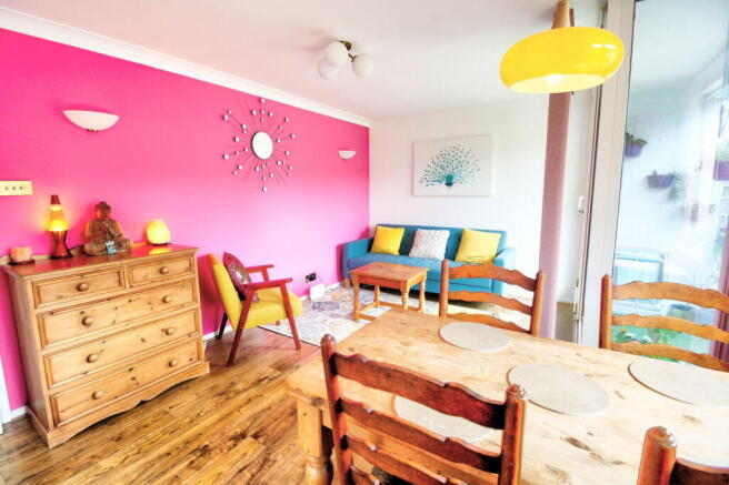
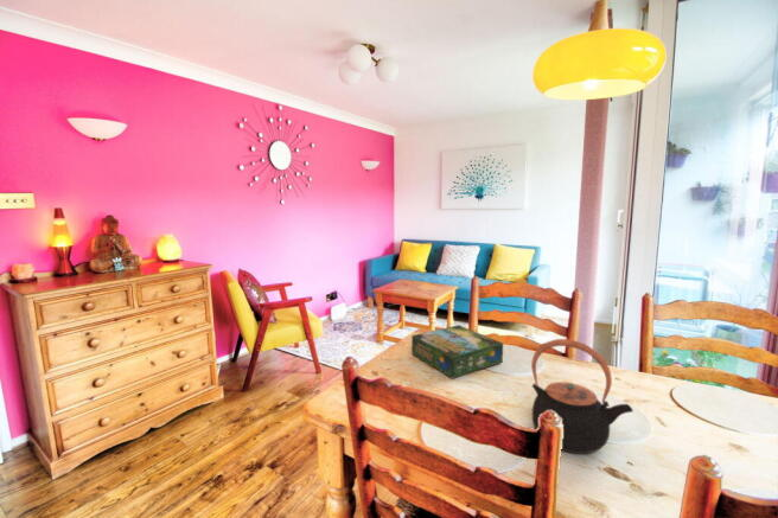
+ teapot (578, 391)
+ board game (455, 348)
